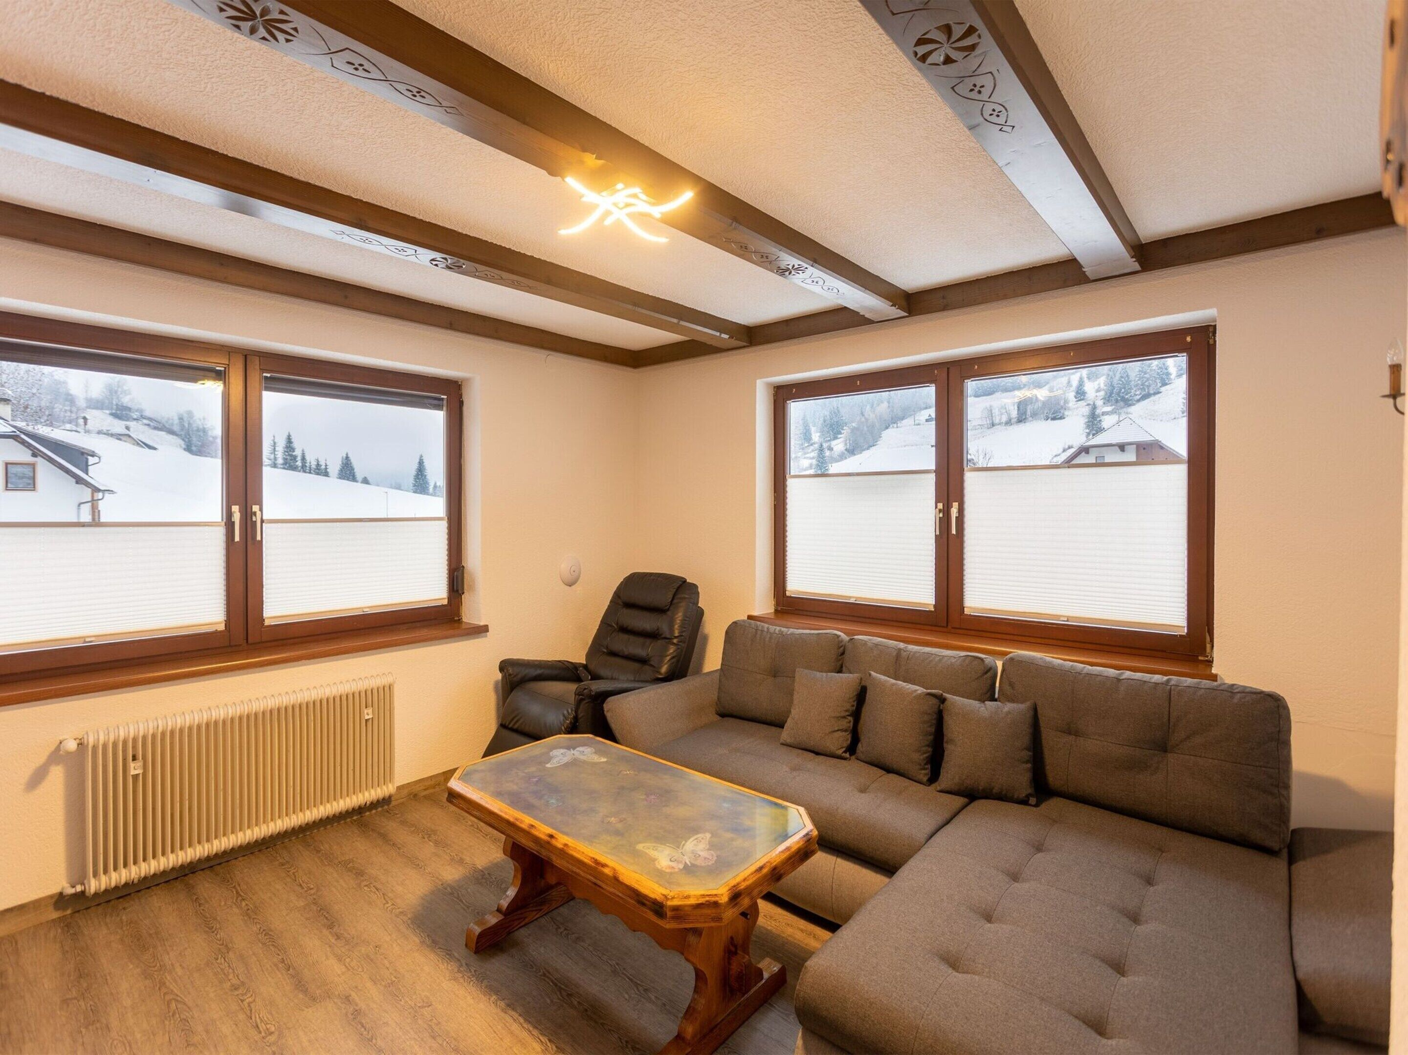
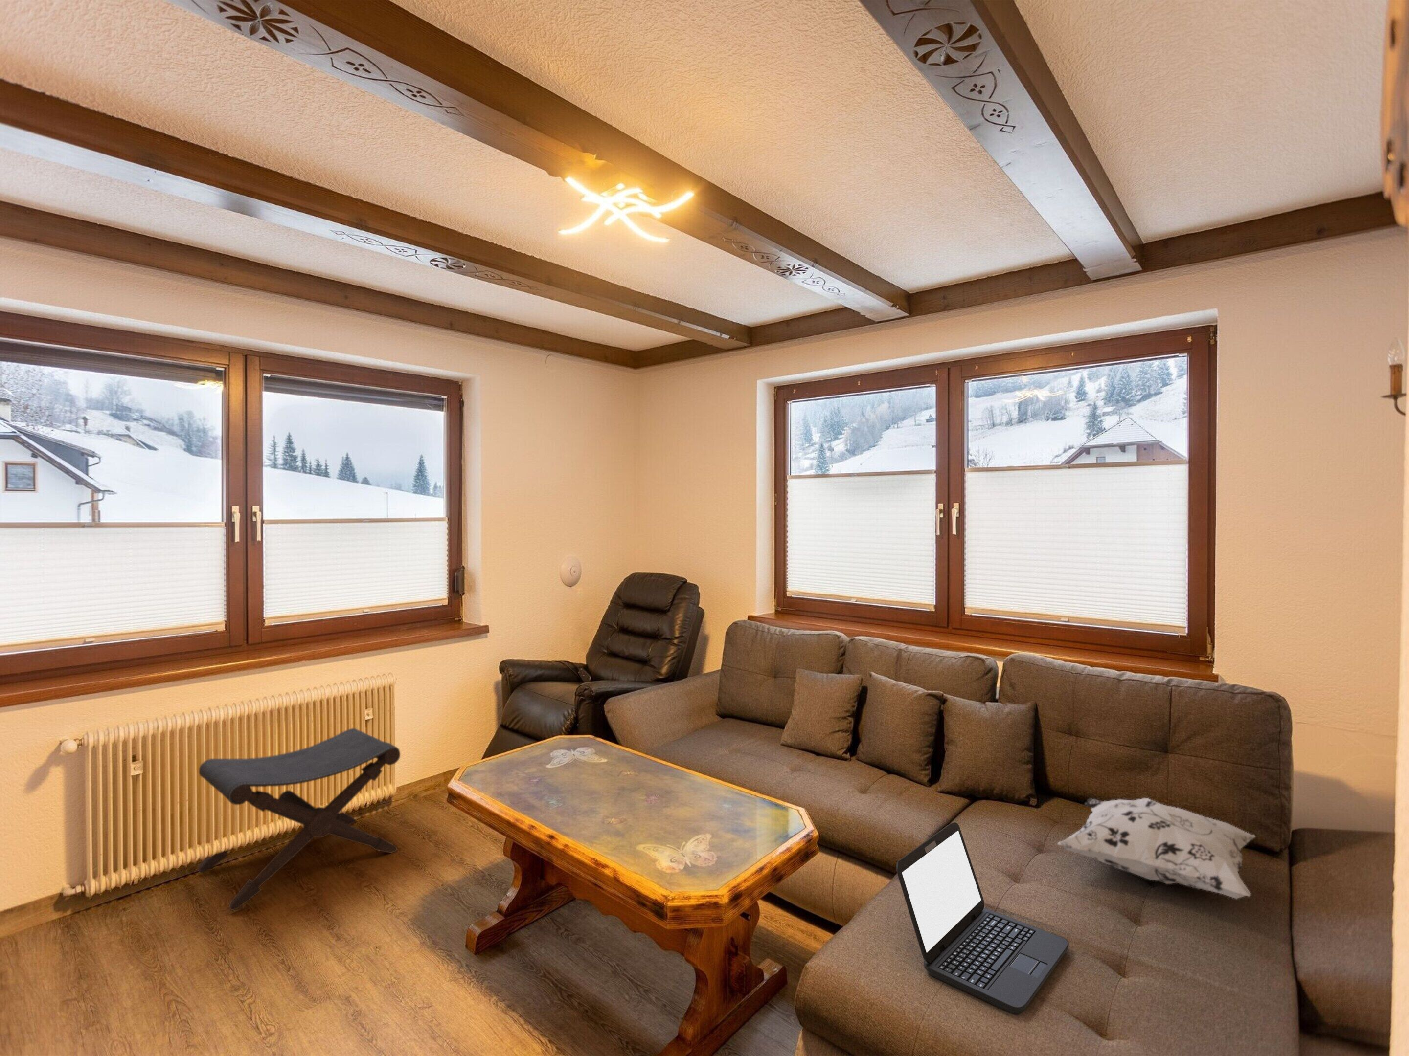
+ laptop (983, 906)
+ decorative pillow (1157, 840)
+ footstool (301, 805)
